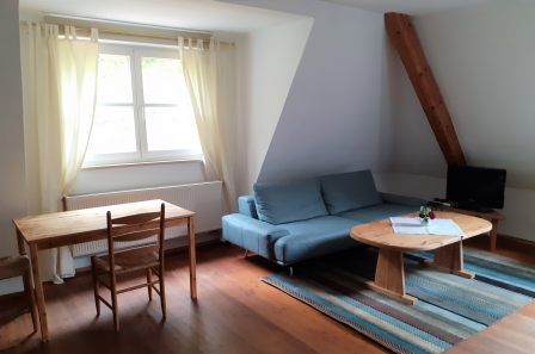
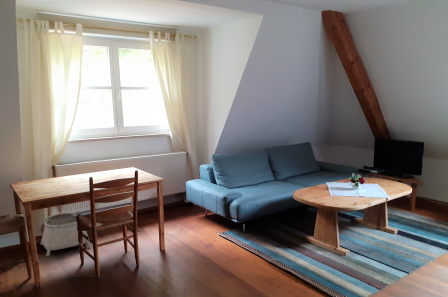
+ basket (63, 228)
